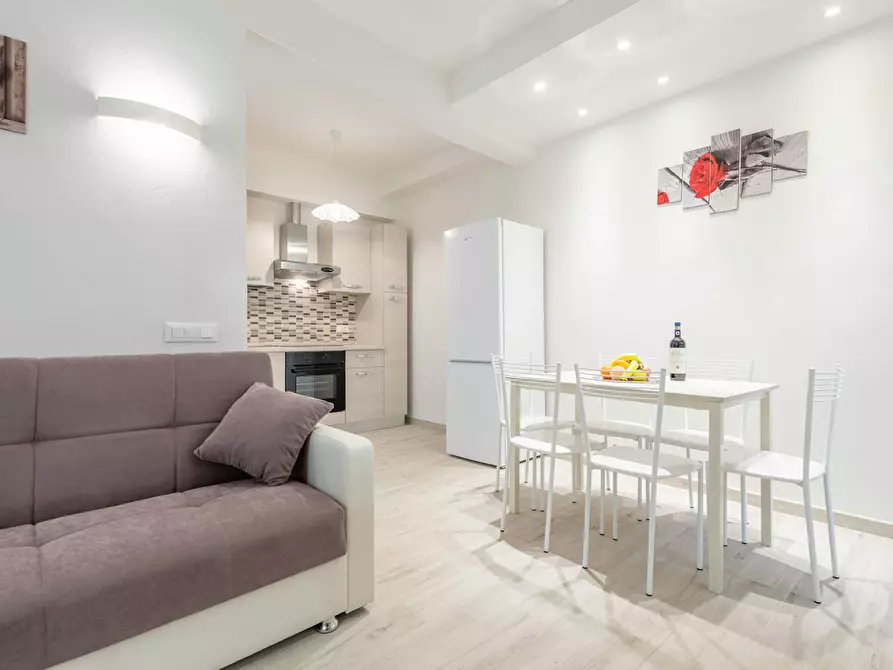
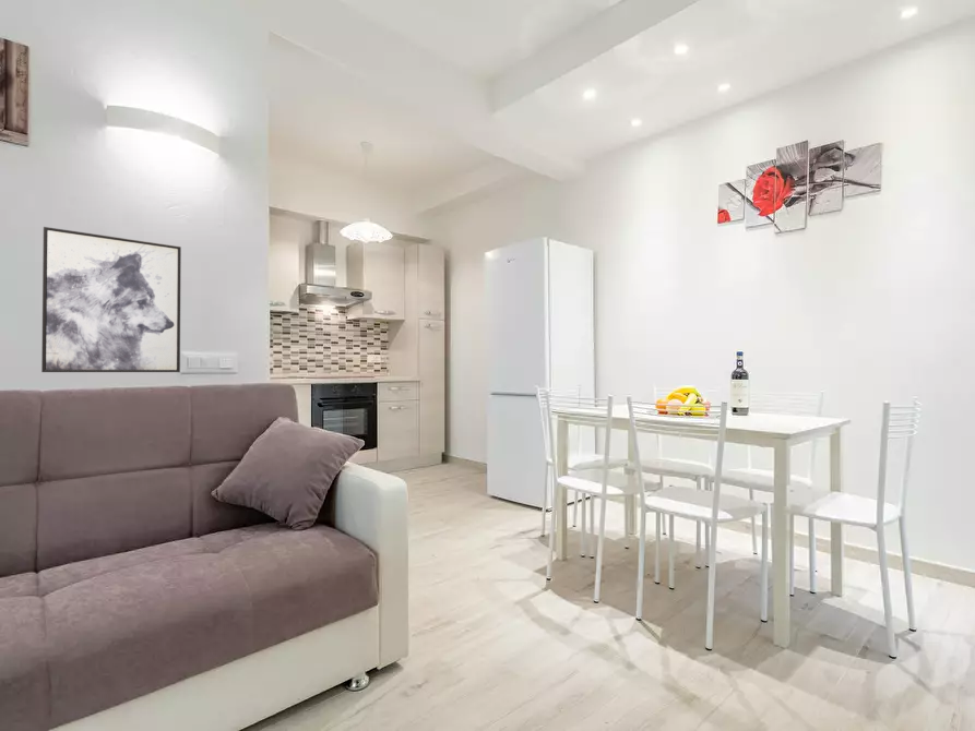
+ wall art (116, 304)
